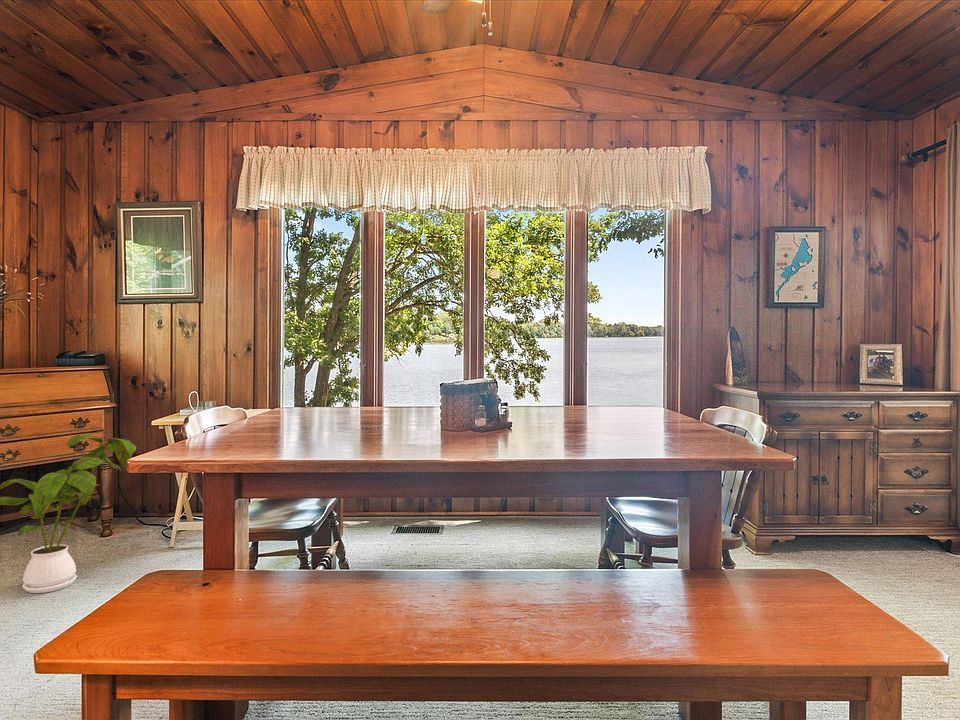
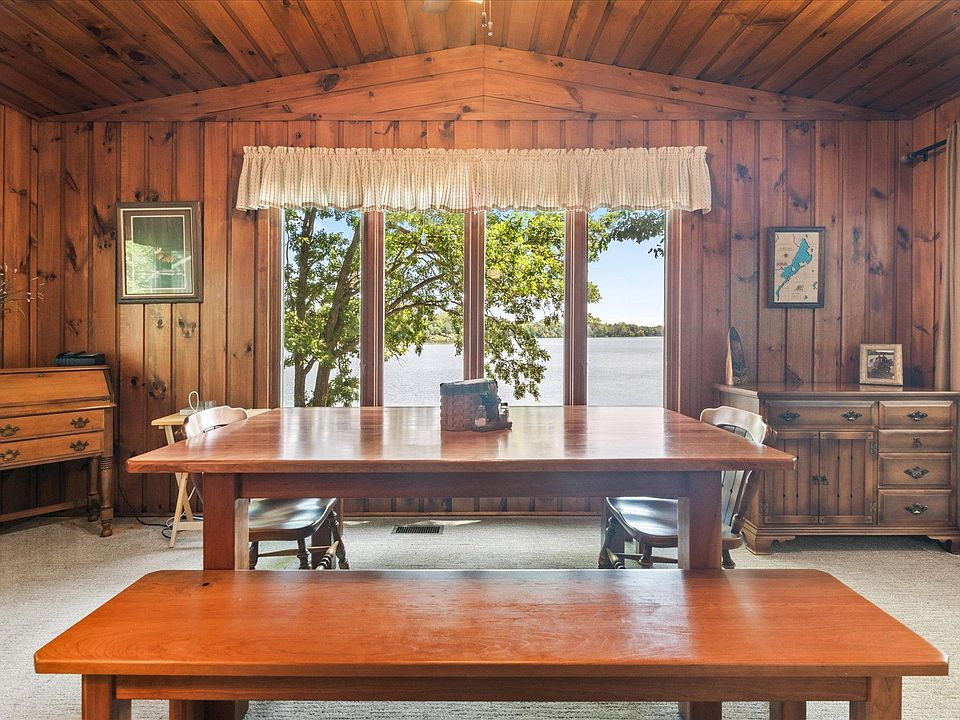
- house plant (76, 506)
